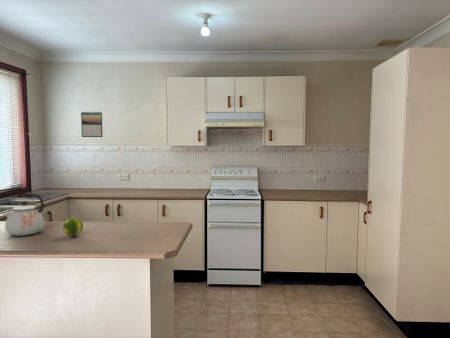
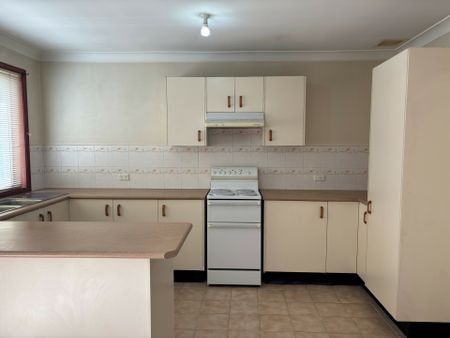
- calendar (91, 124)
- kettle (24, 213)
- fruit (73, 227)
